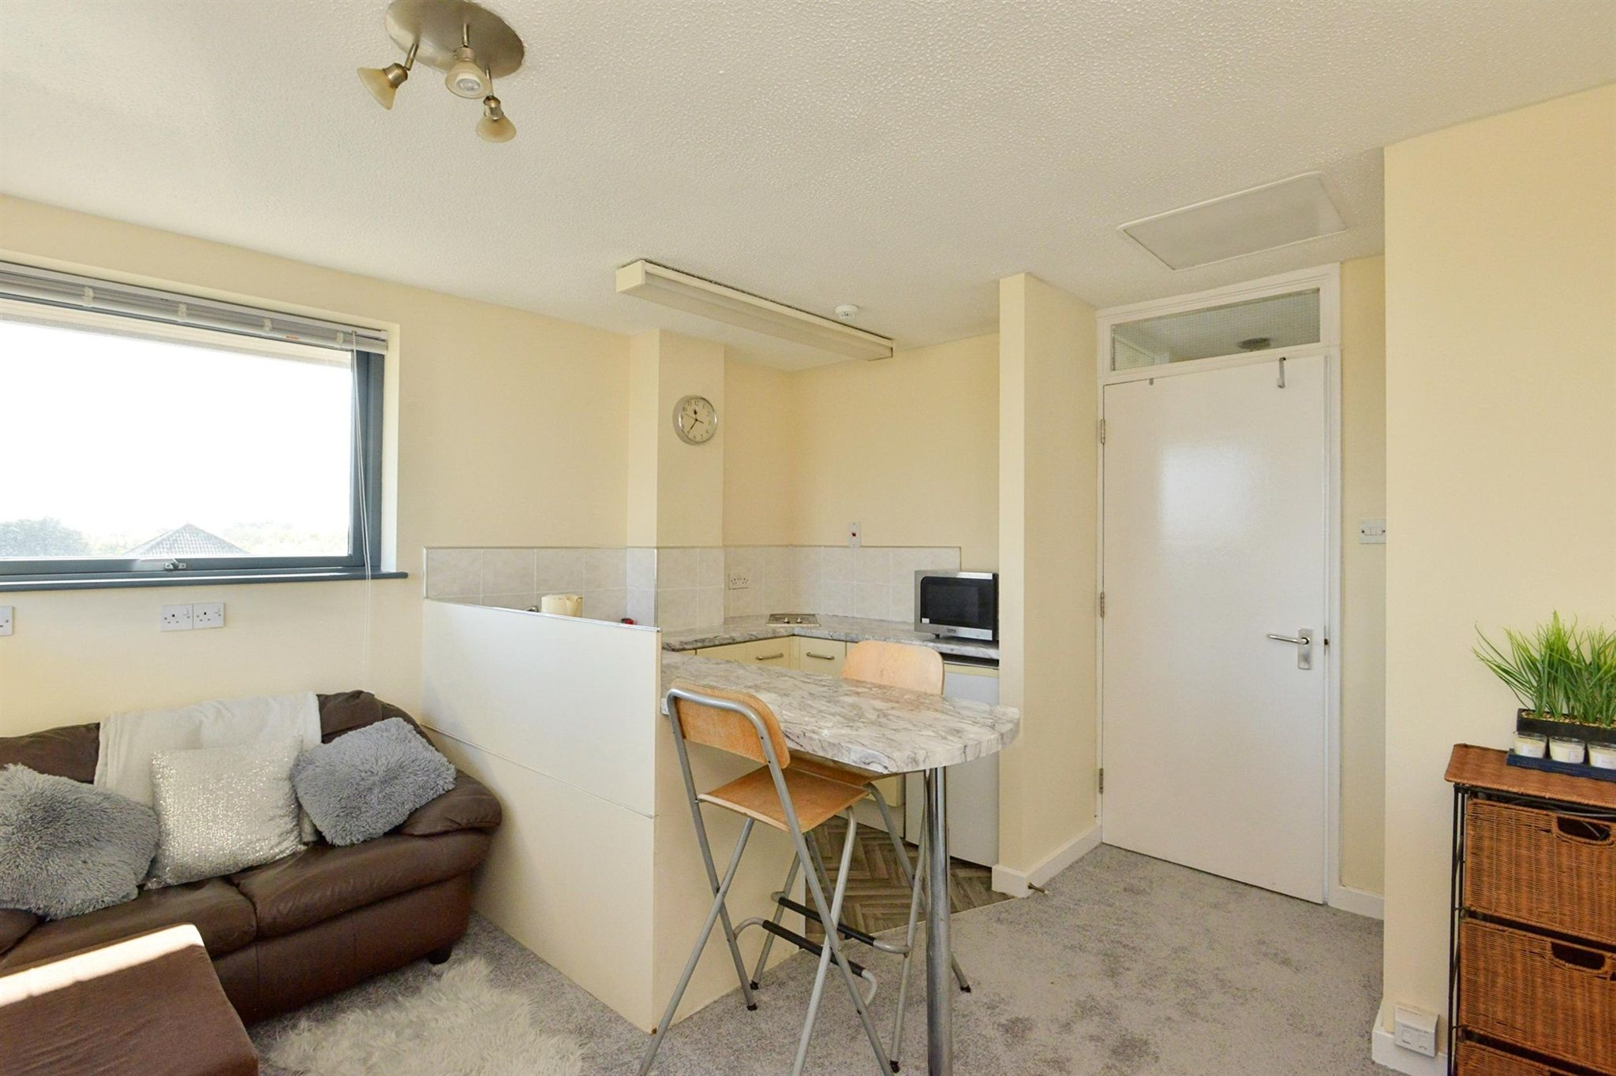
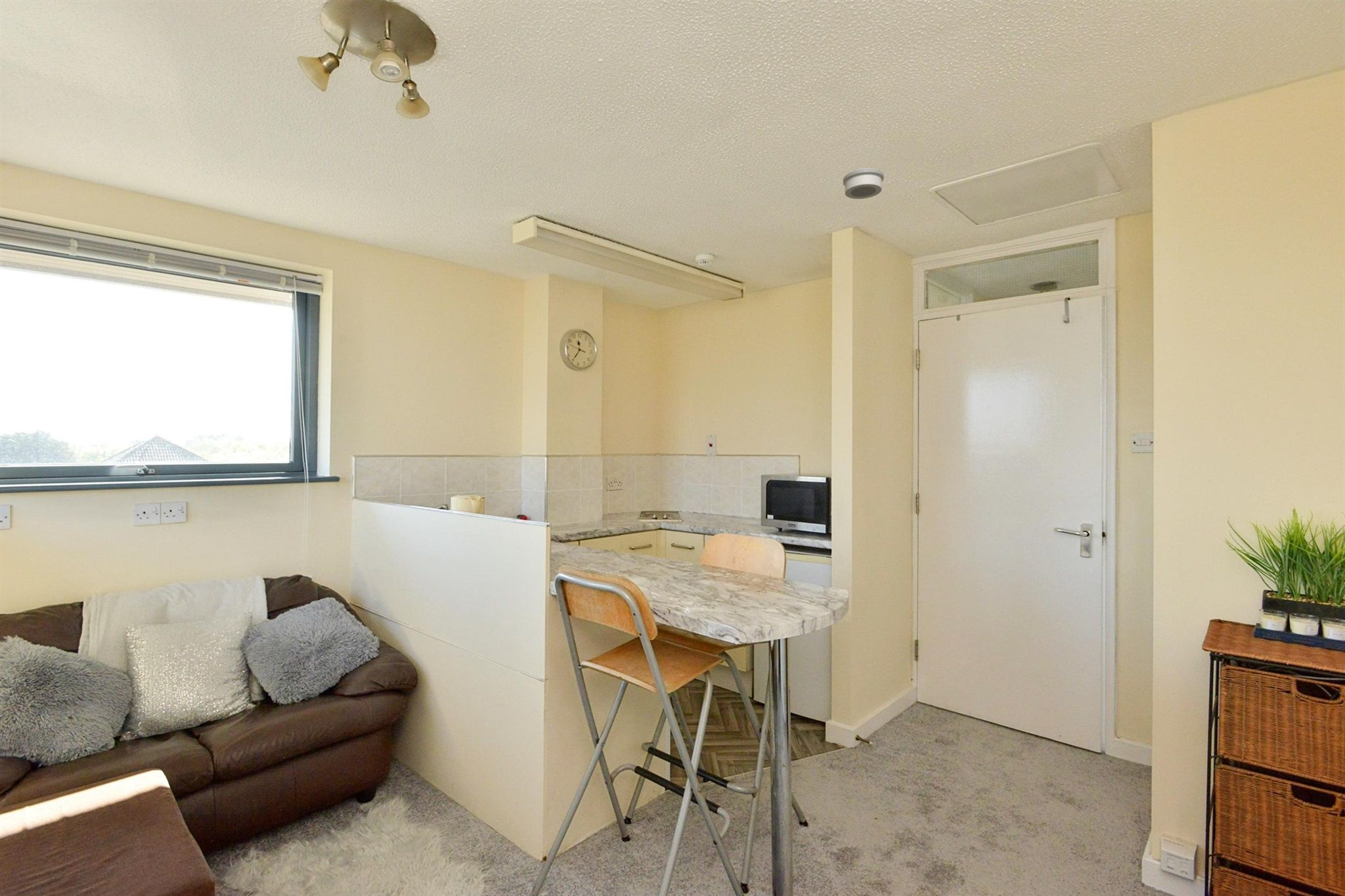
+ smoke detector (863, 181)
